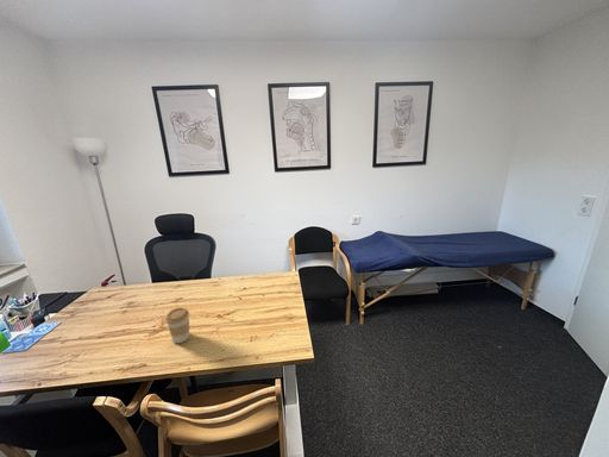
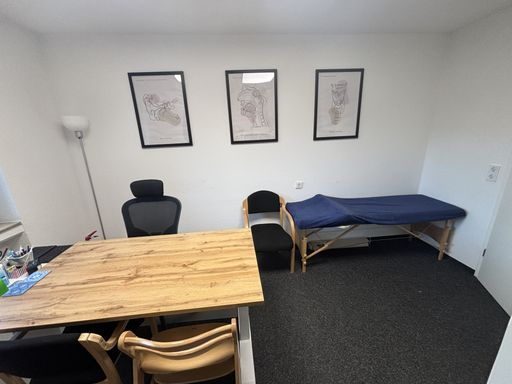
- coffee cup (178, 325)
